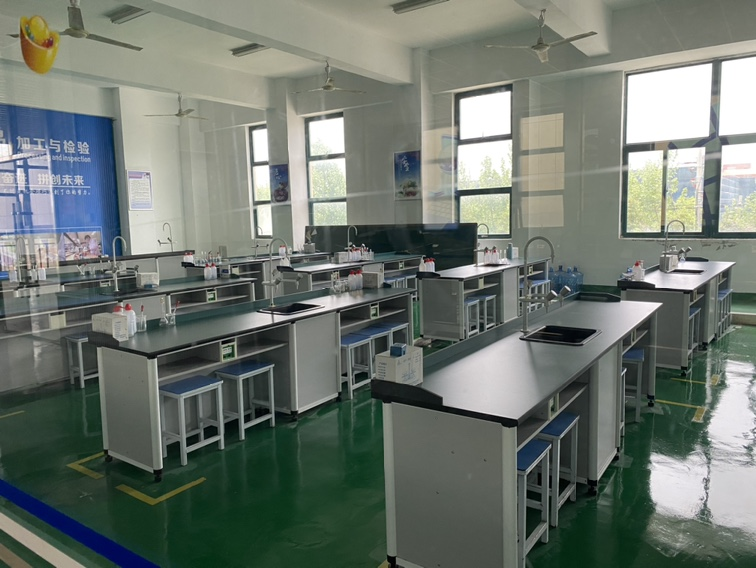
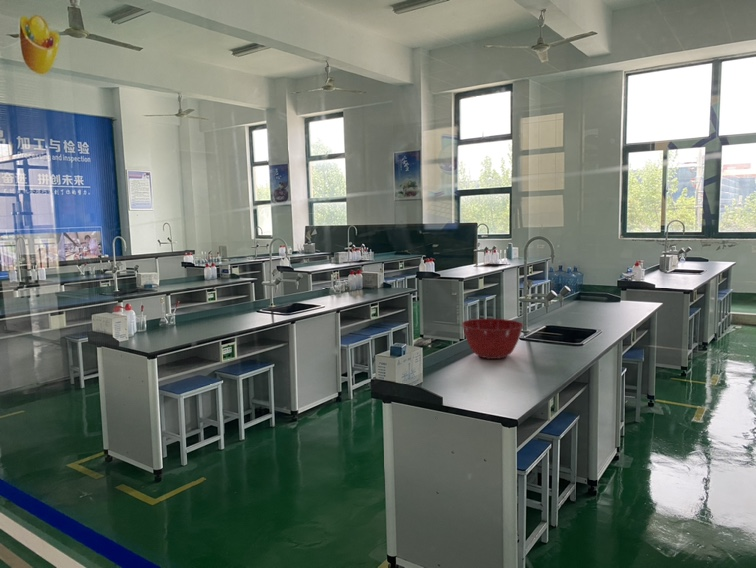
+ mixing bowl (492, 339)
